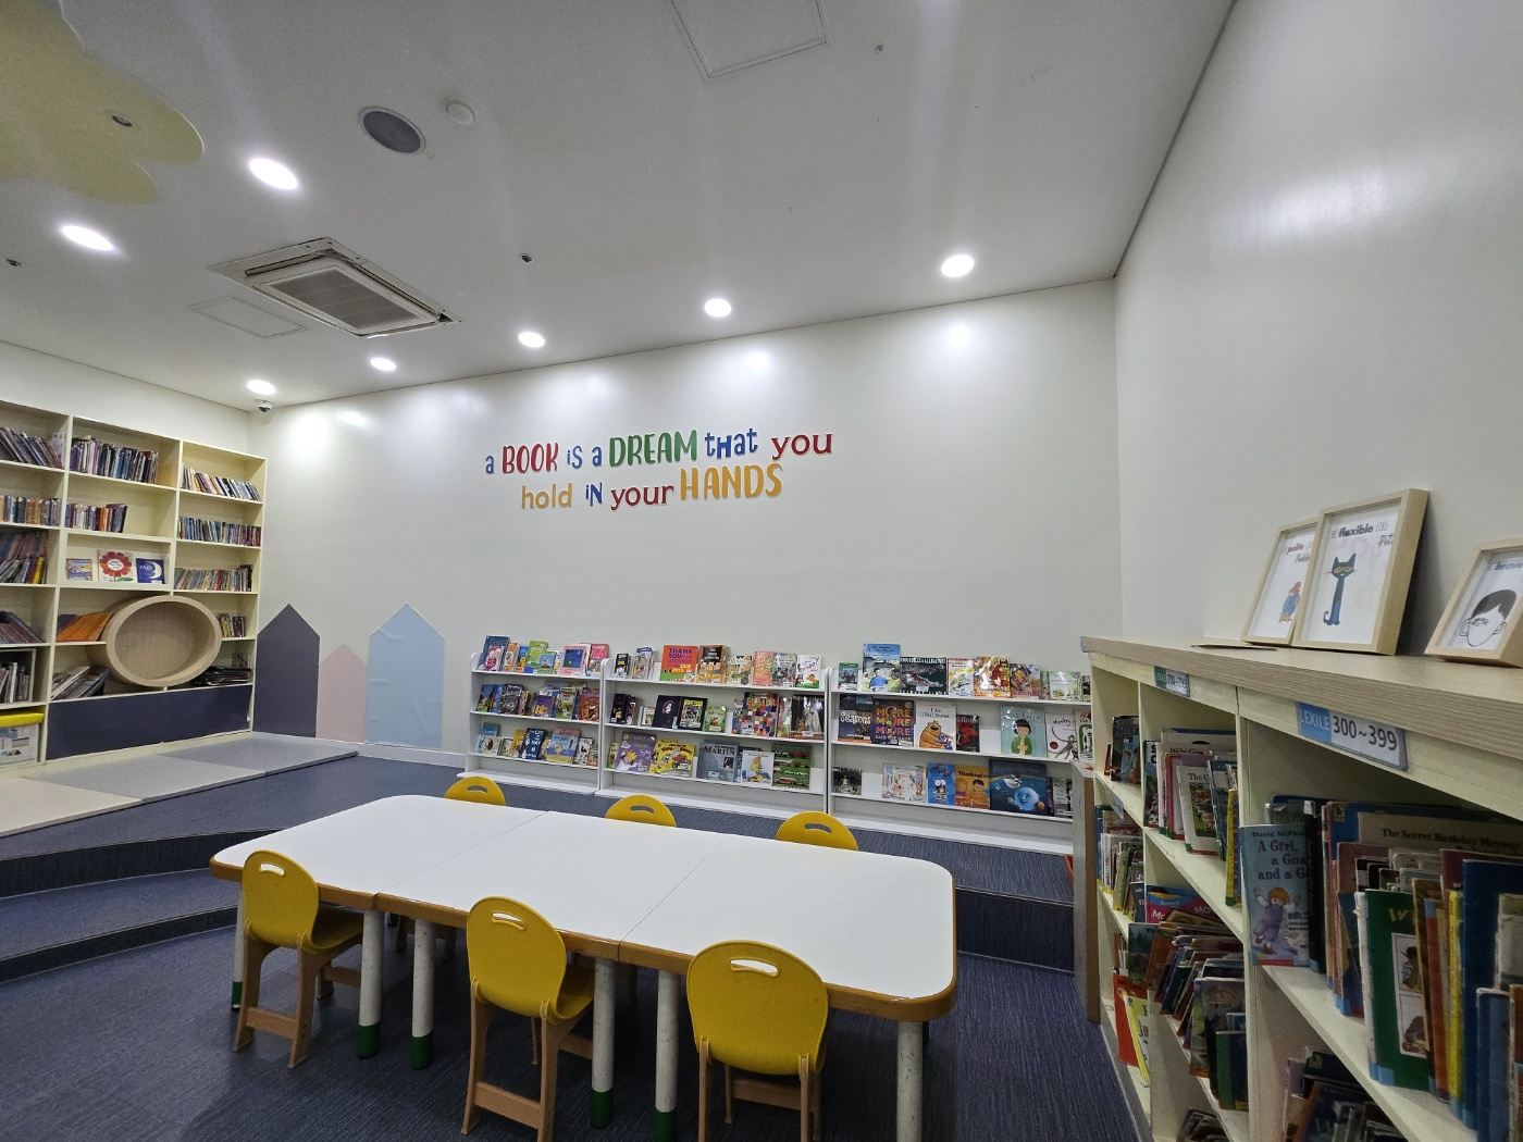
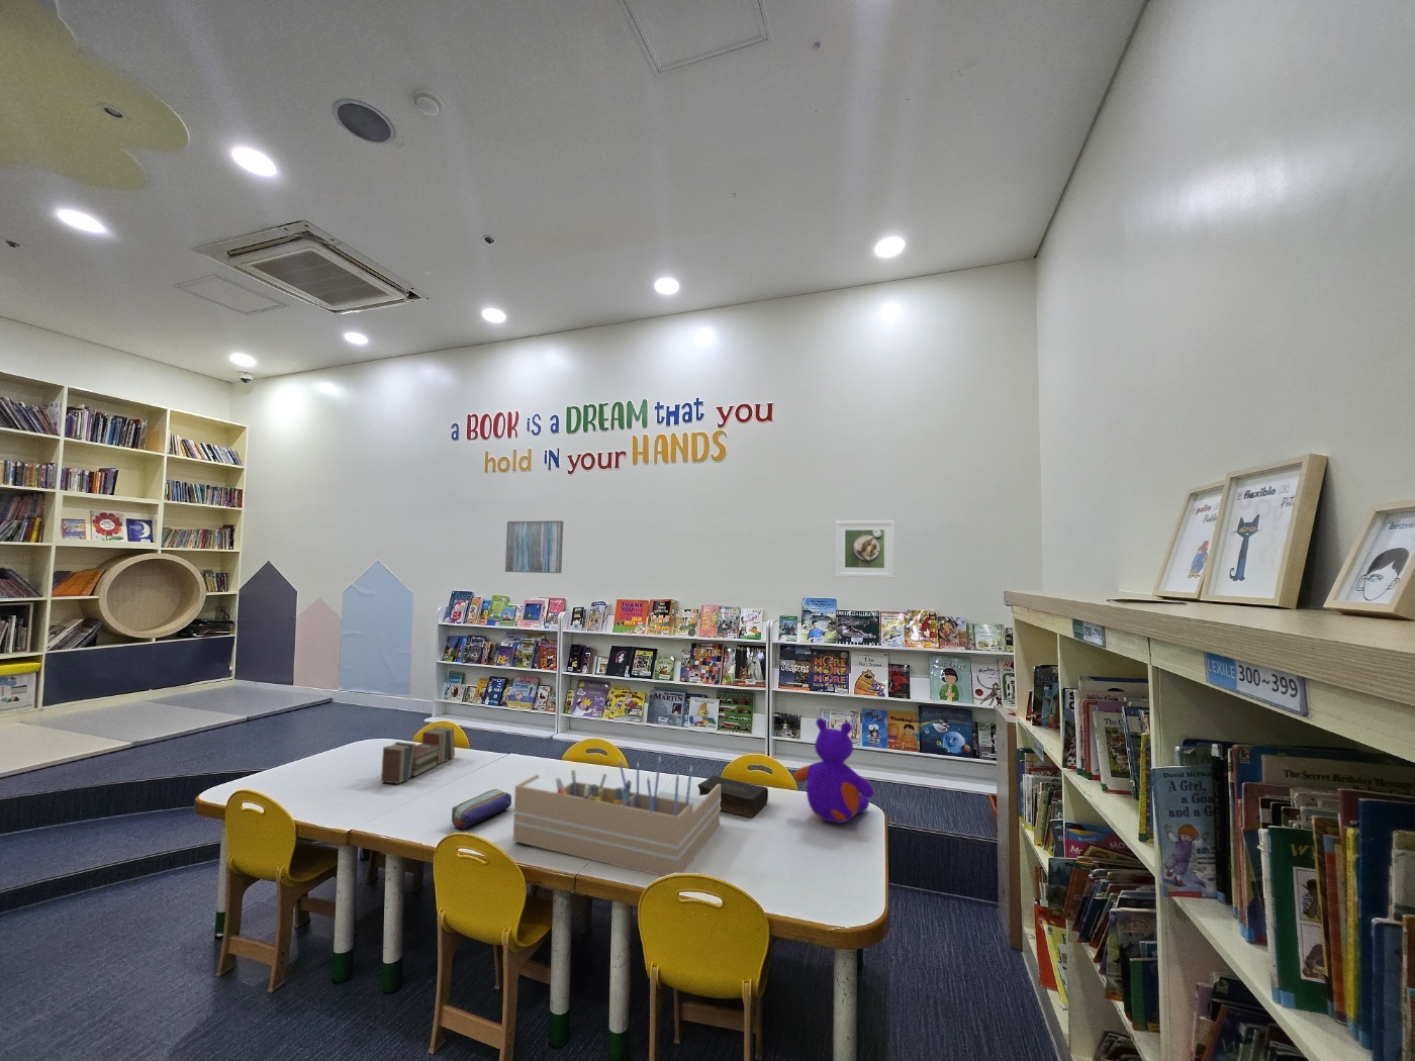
+ wall art (534, 547)
+ book (732, 795)
+ book (420, 752)
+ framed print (865, 548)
+ pencil case (482, 807)
+ stuffed bear (837, 765)
+ desk organizer (619, 787)
